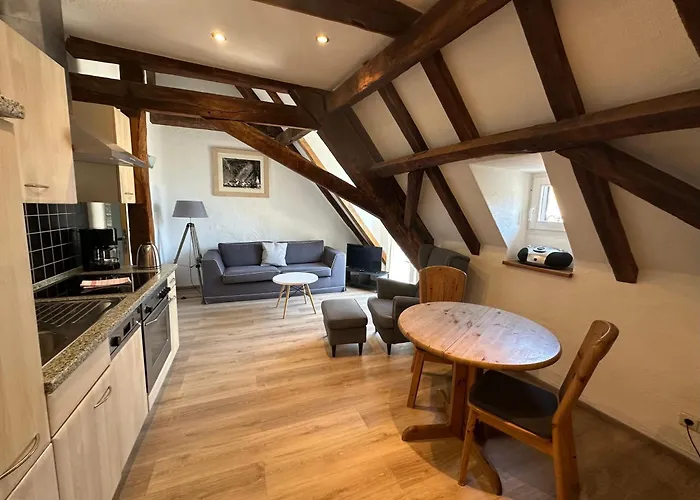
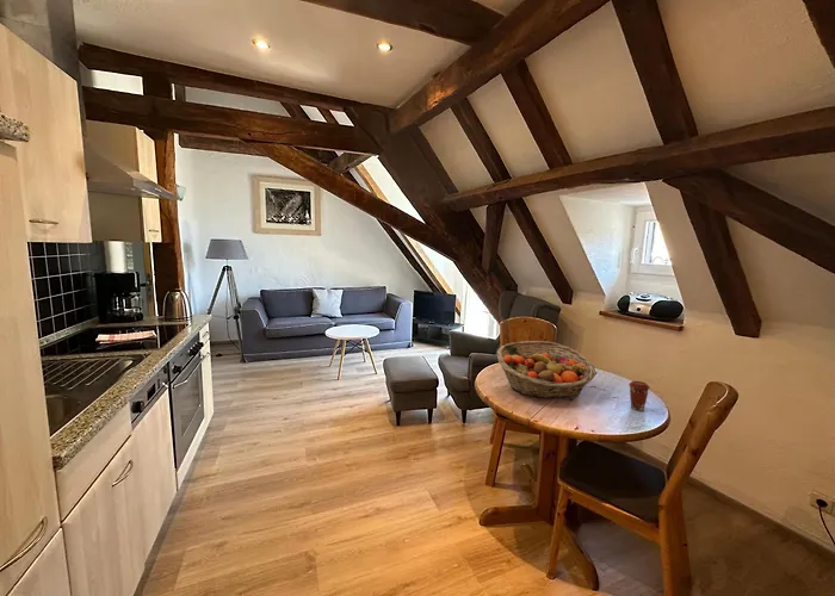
+ fruit basket (544, 367)
+ coffee cup (638, 395)
